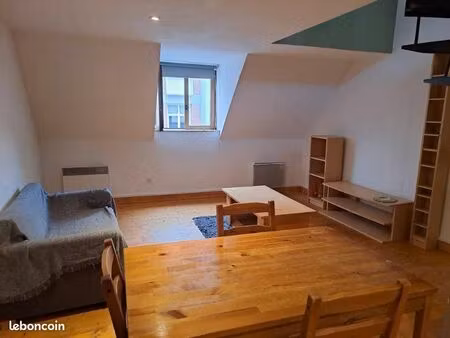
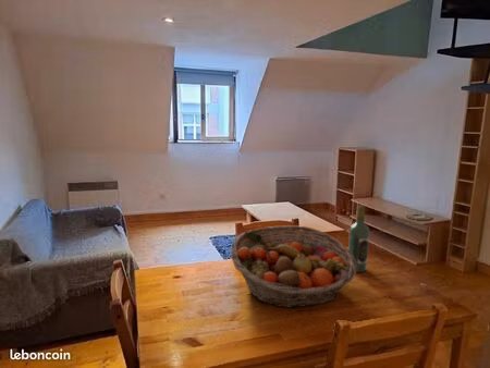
+ fruit basket (292, 262)
+ wine bottle (358, 237)
